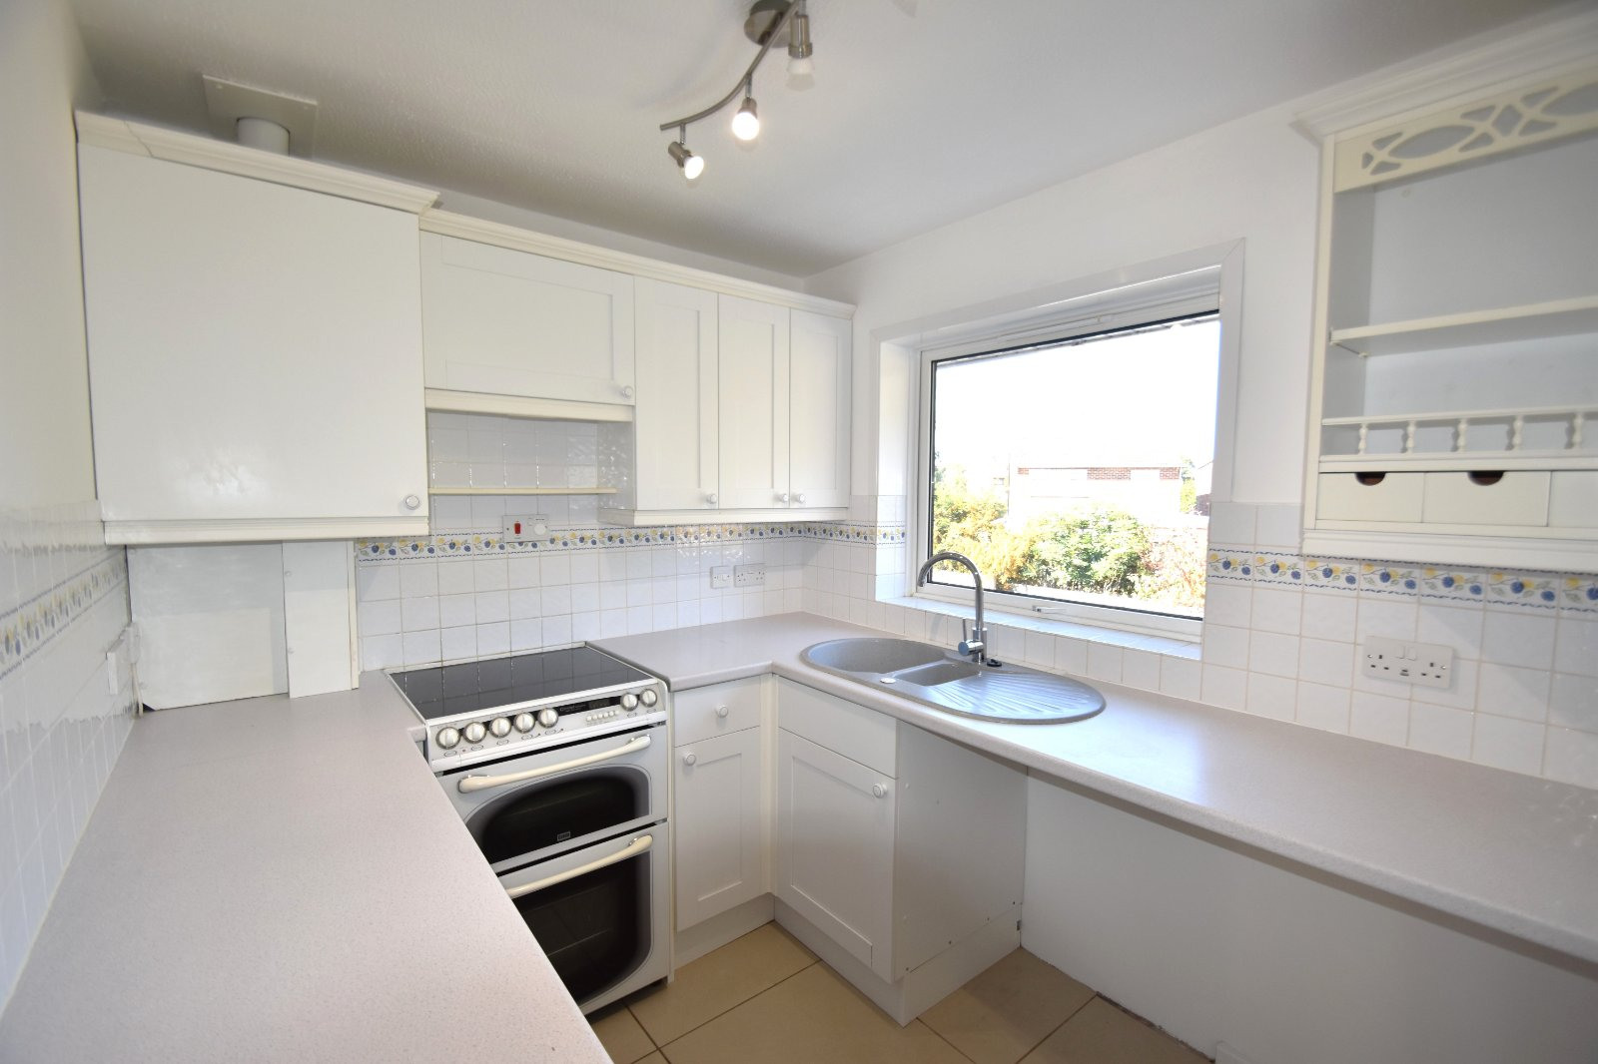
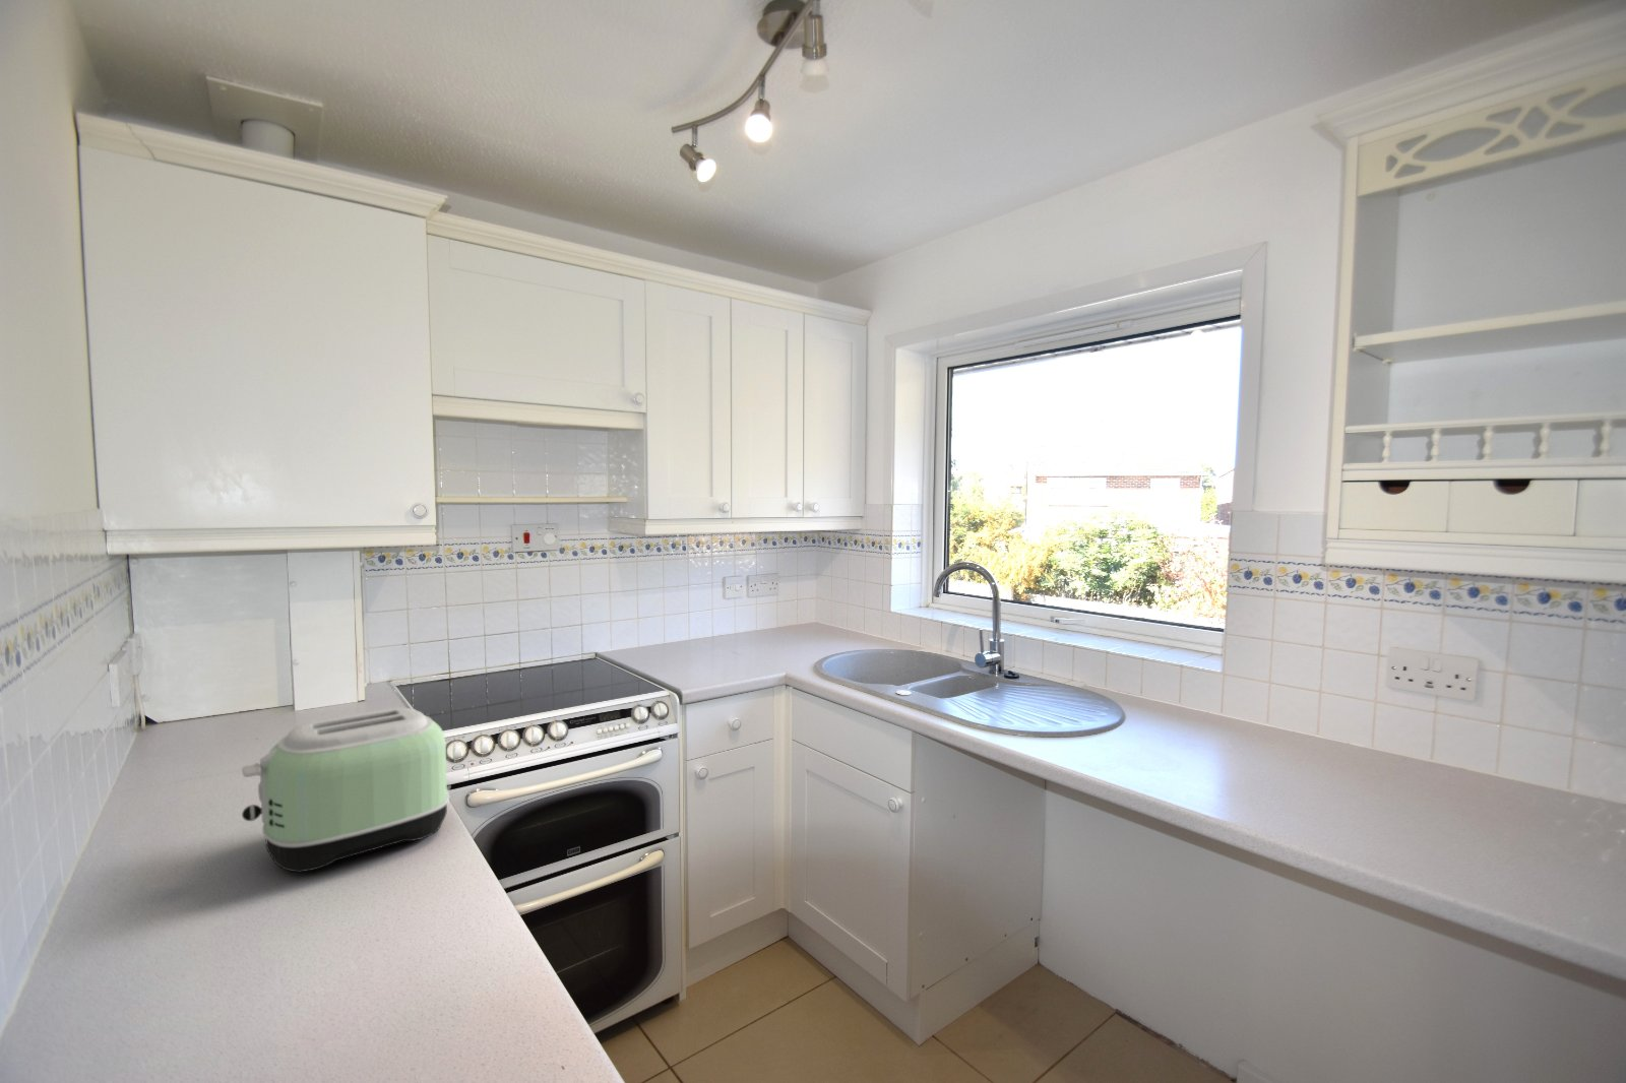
+ toaster (353, 782)
